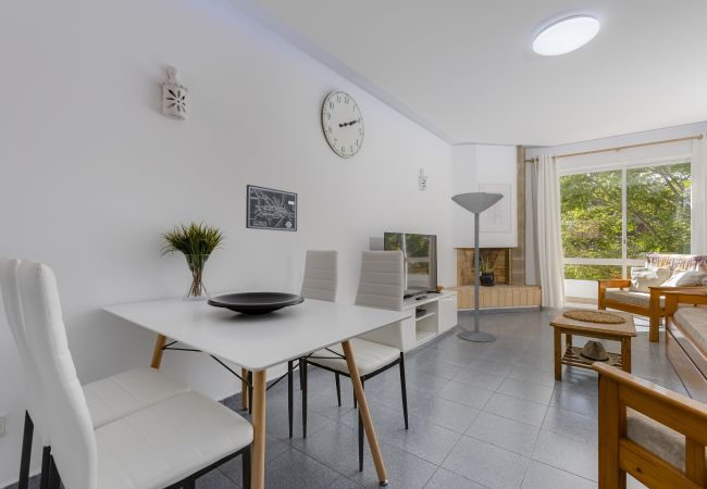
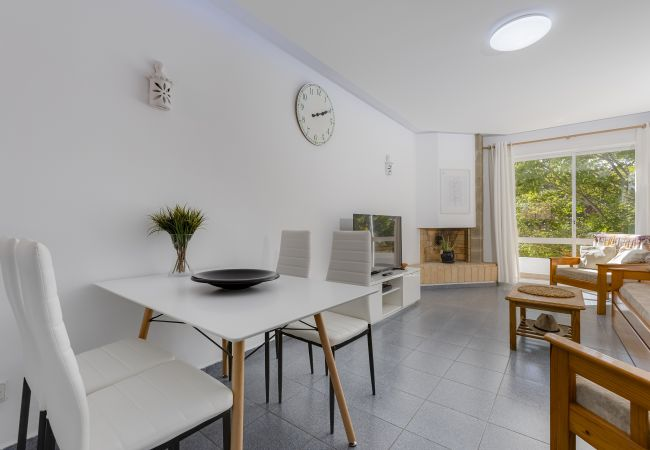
- floor lamp (476, 266)
- wall art (273, 209)
